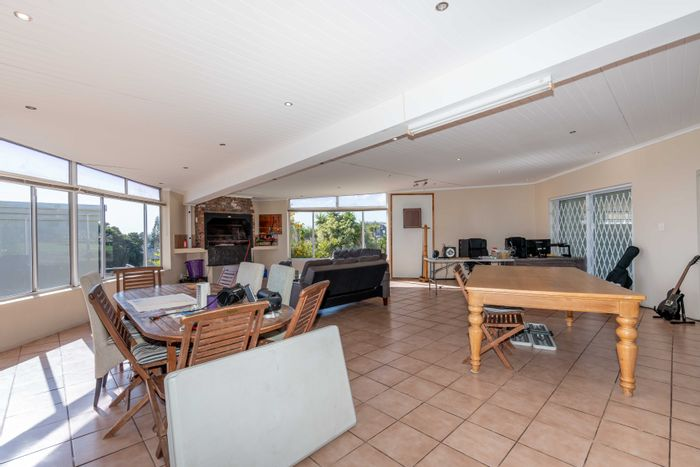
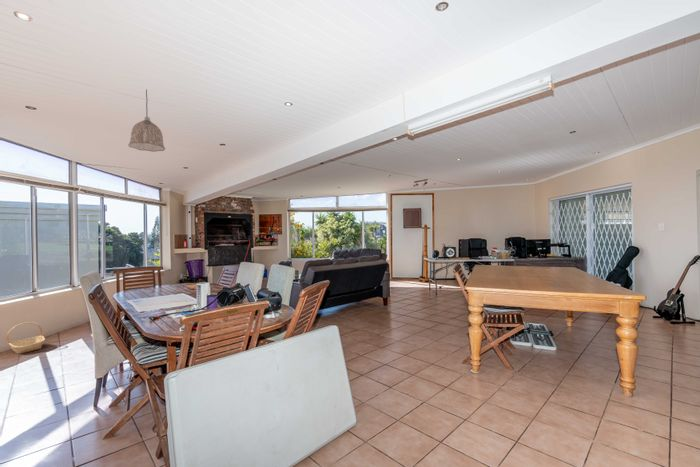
+ pendant lamp (146, 118)
+ basket (28, 338)
